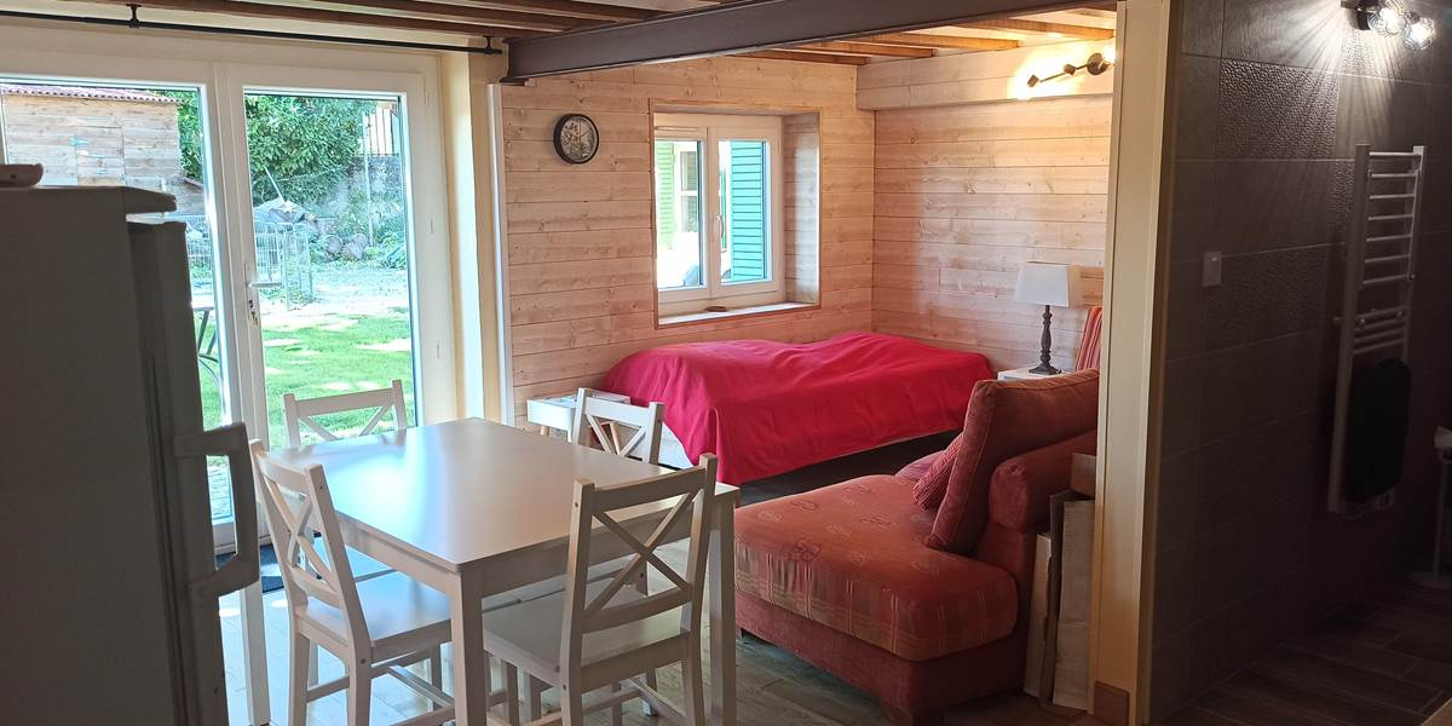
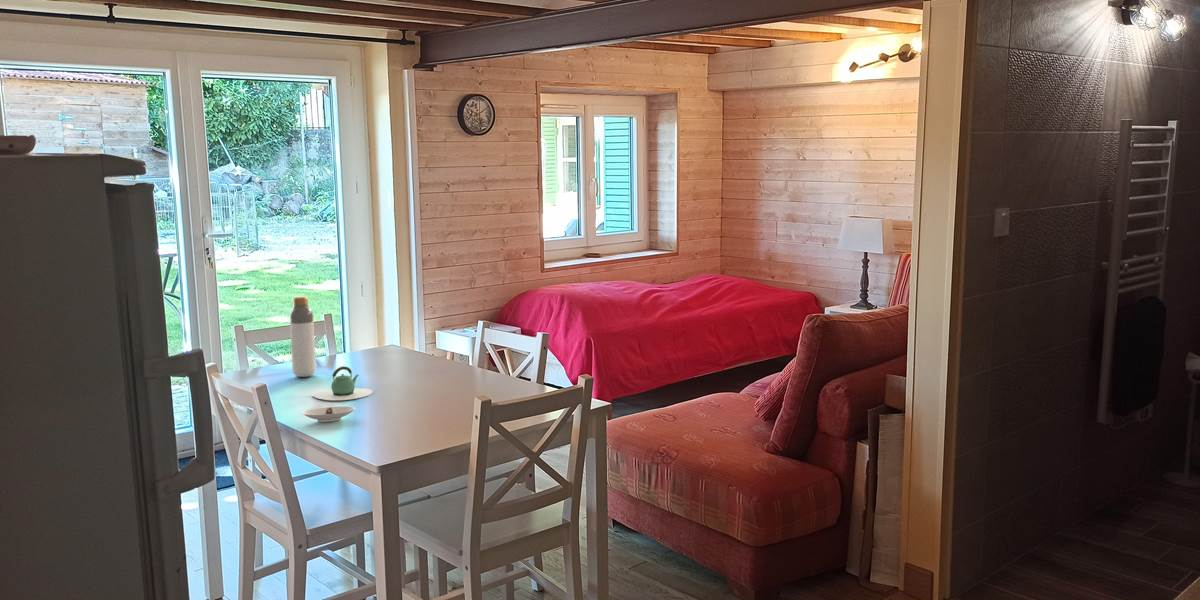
+ saucer (329, 414)
+ teapot (342, 380)
+ bottle (302, 336)
